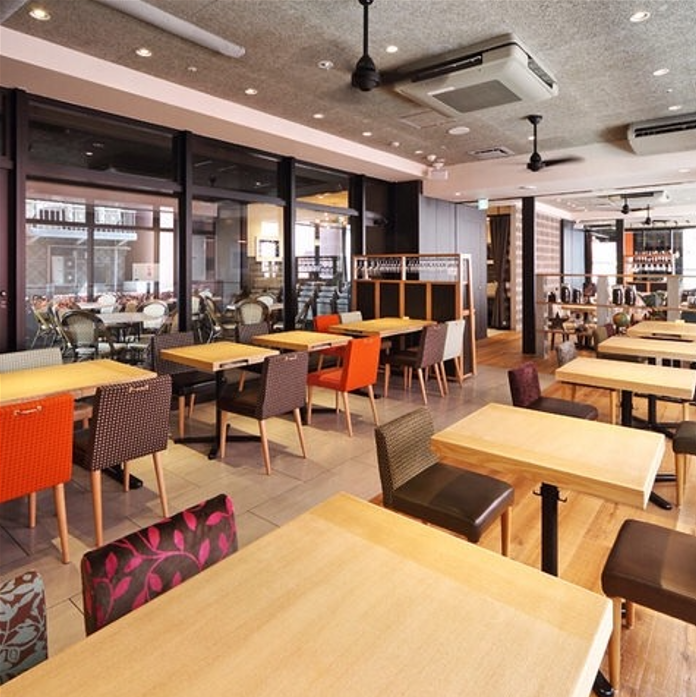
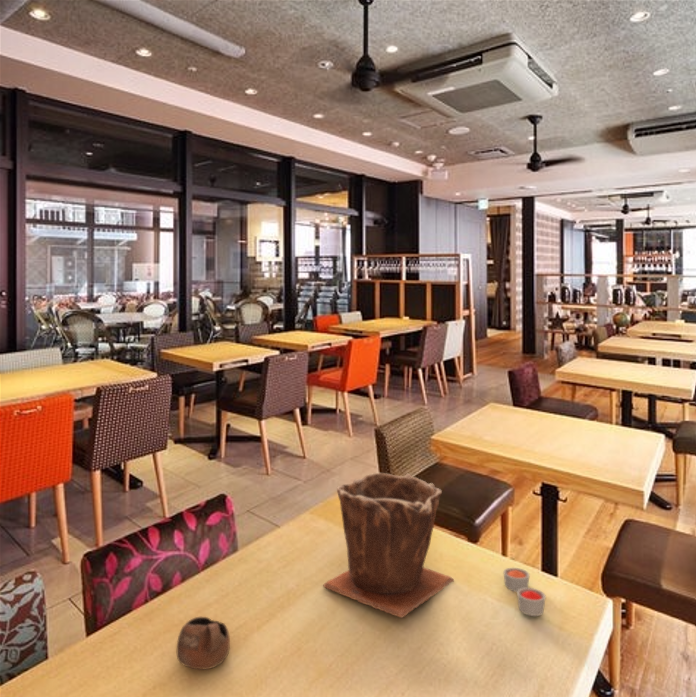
+ plant pot (389, 533)
+ candle (523, 589)
+ cup (202, 639)
